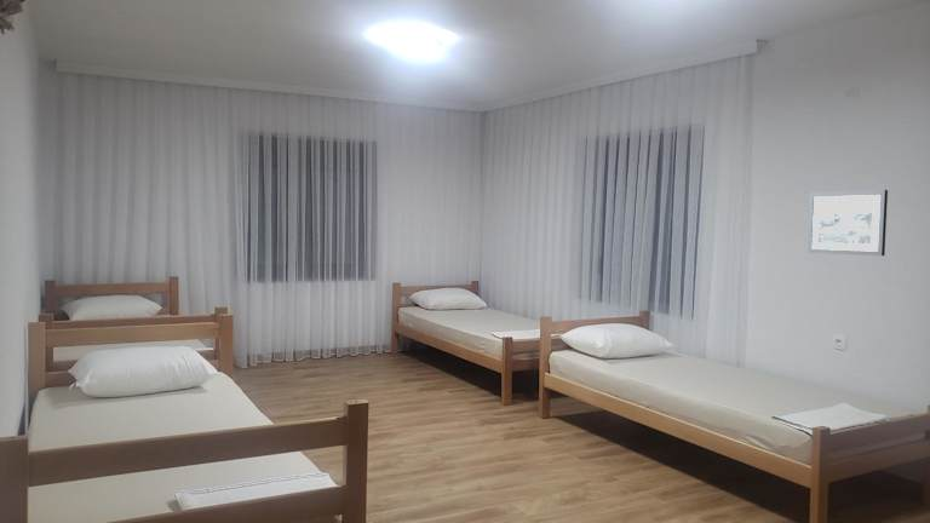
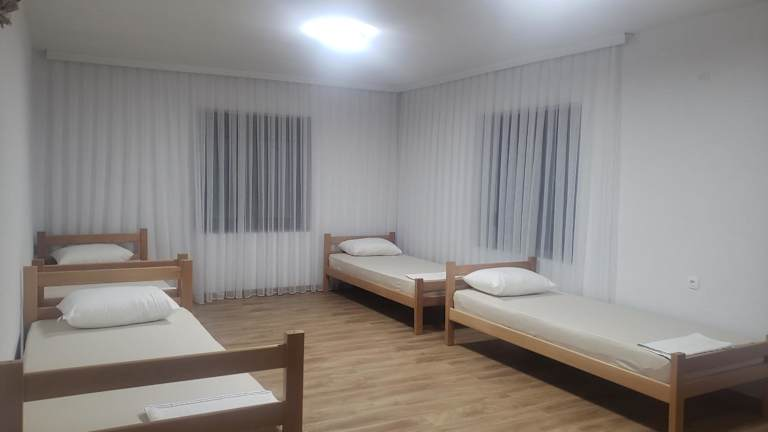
- picture frame (845, 223)
